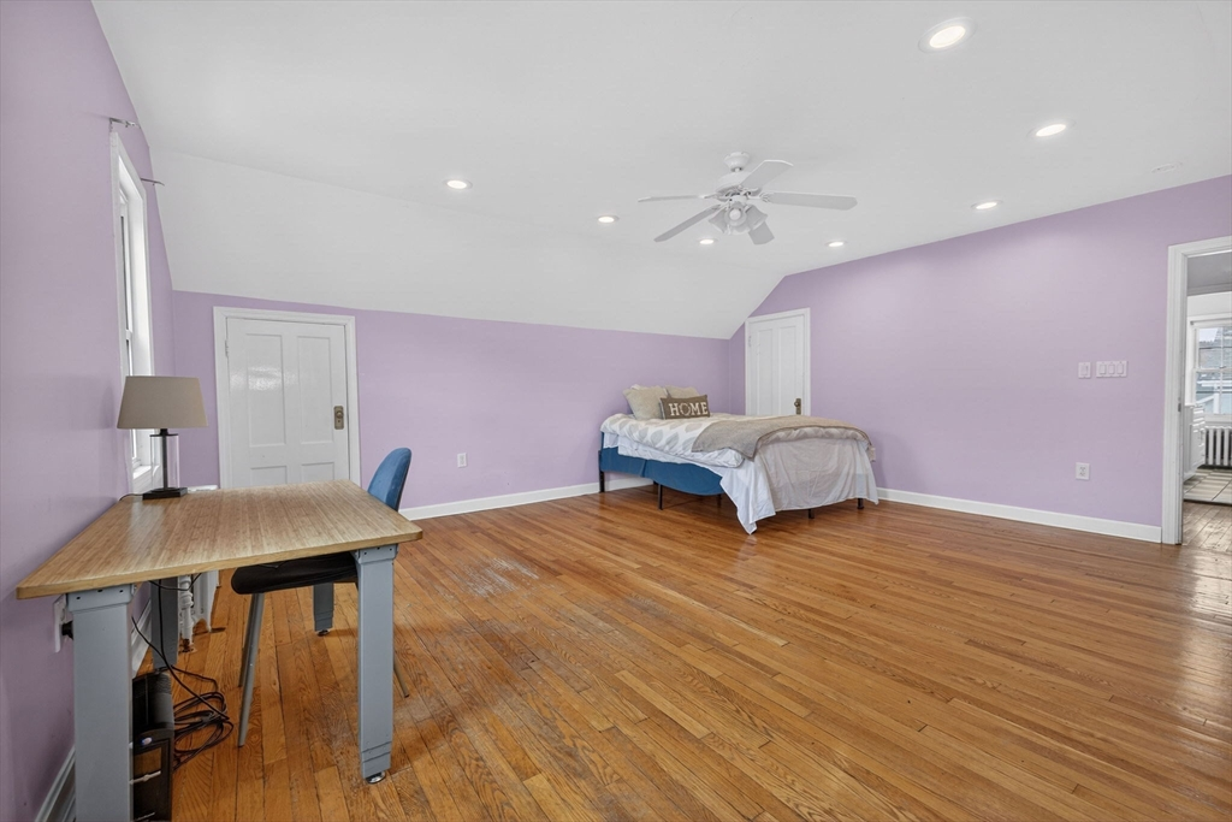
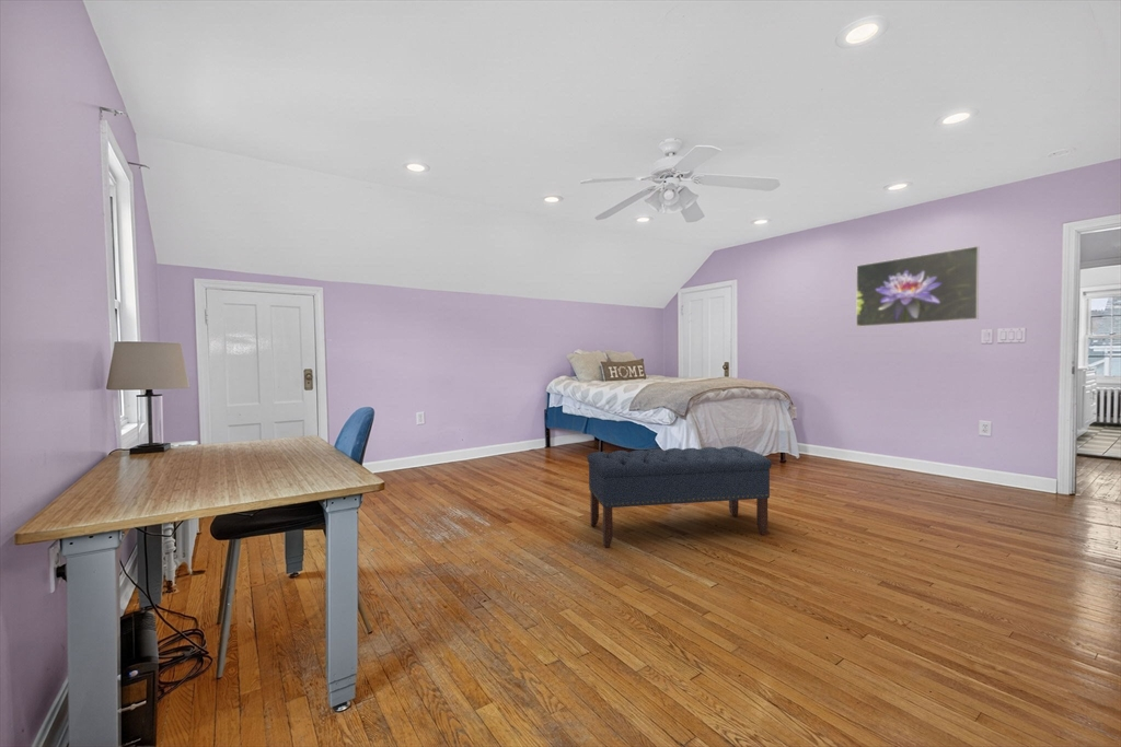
+ bench (675, 490)
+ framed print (912, 290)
